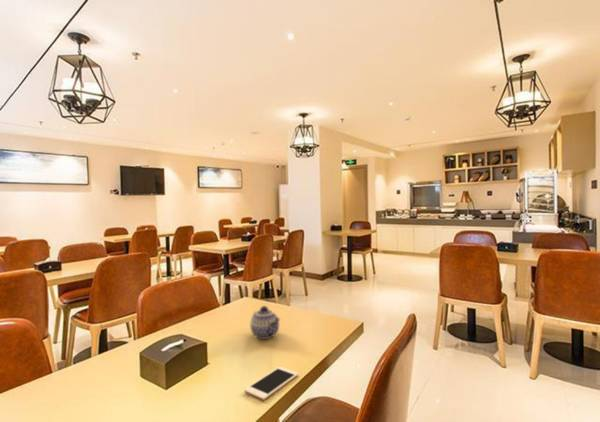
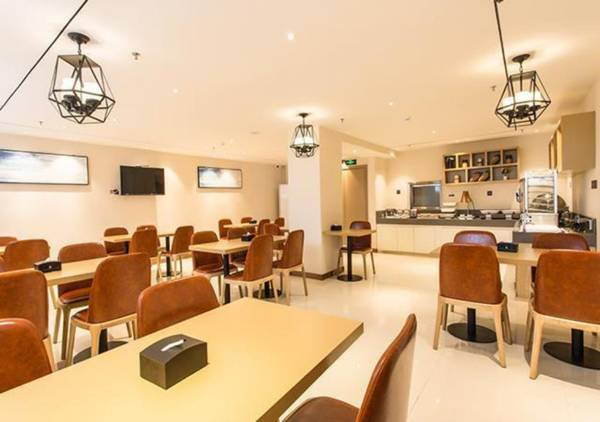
- cell phone (272, 381)
- teapot (265, 321)
